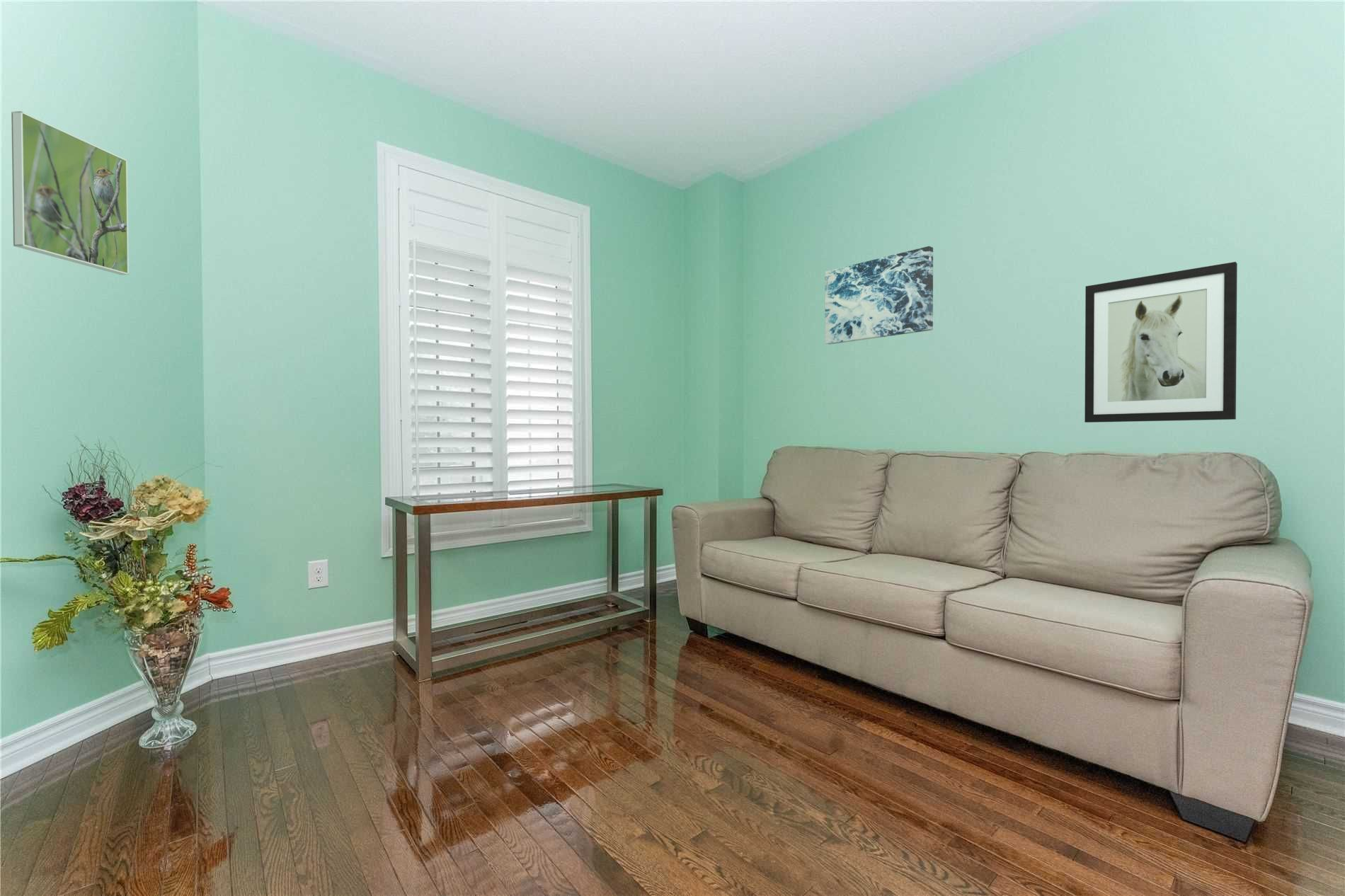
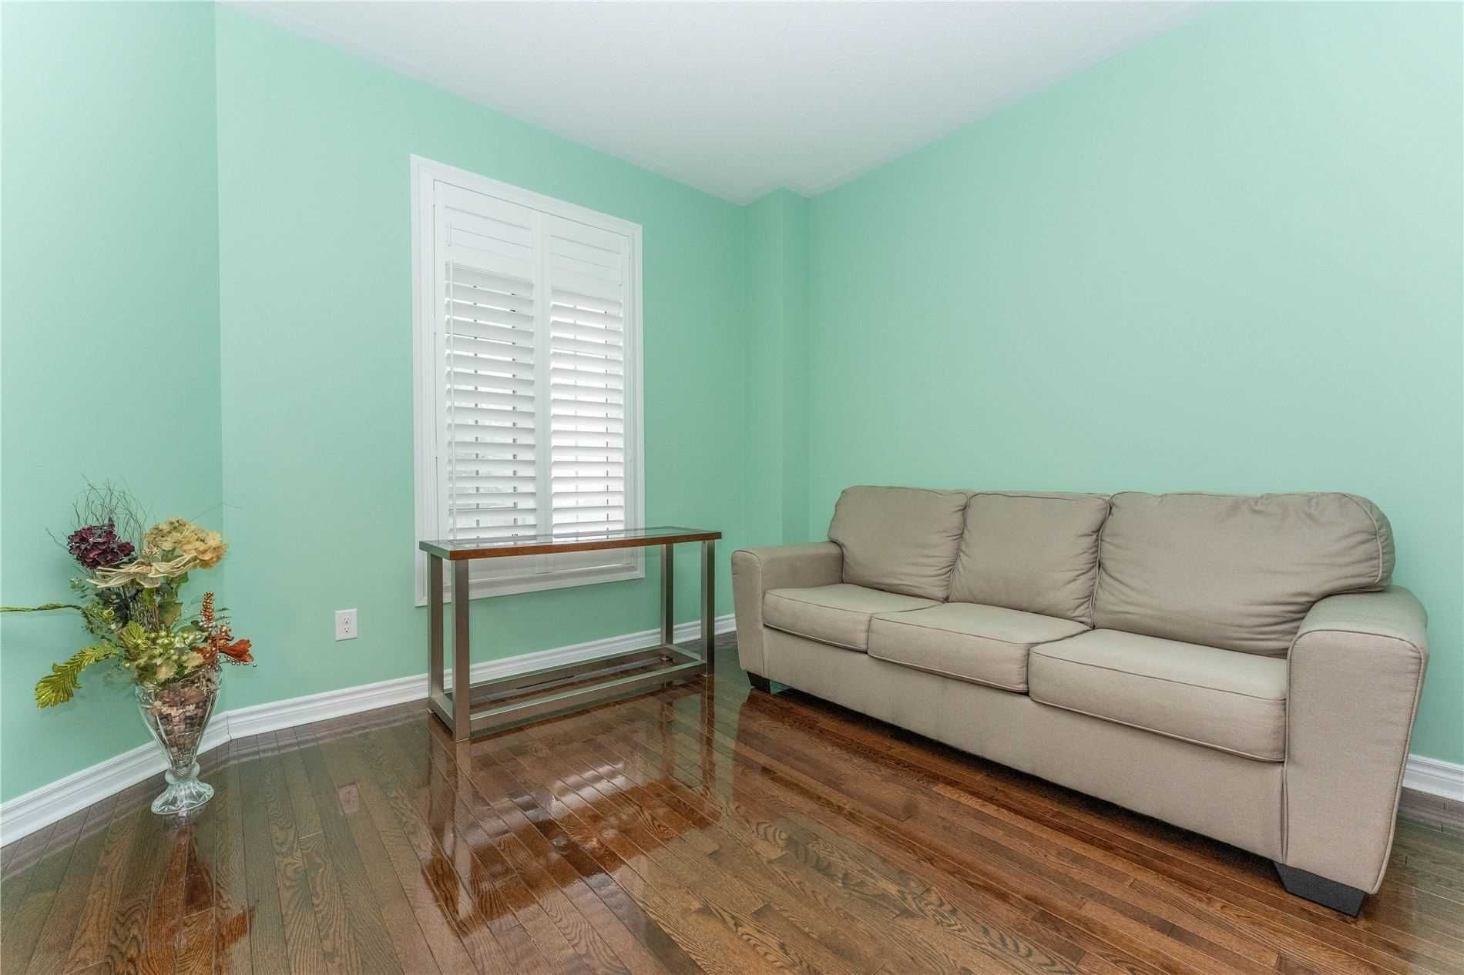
- wall art (1155, 348)
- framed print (74, 200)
- wall art (876, 299)
